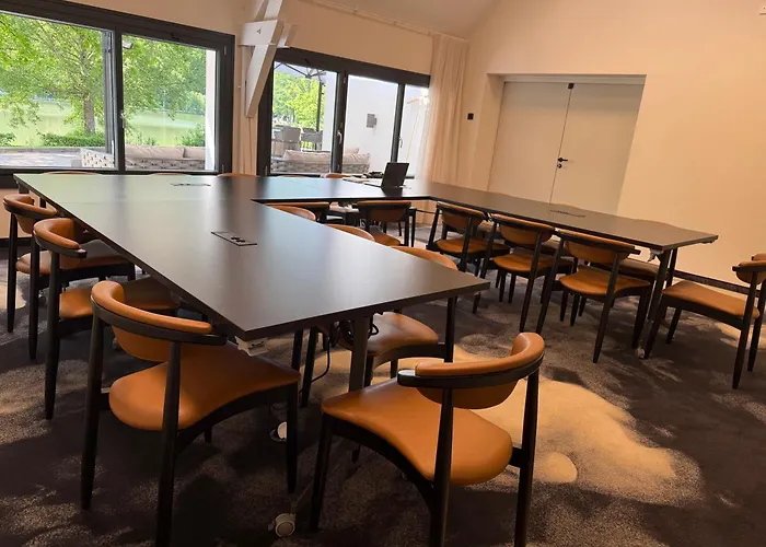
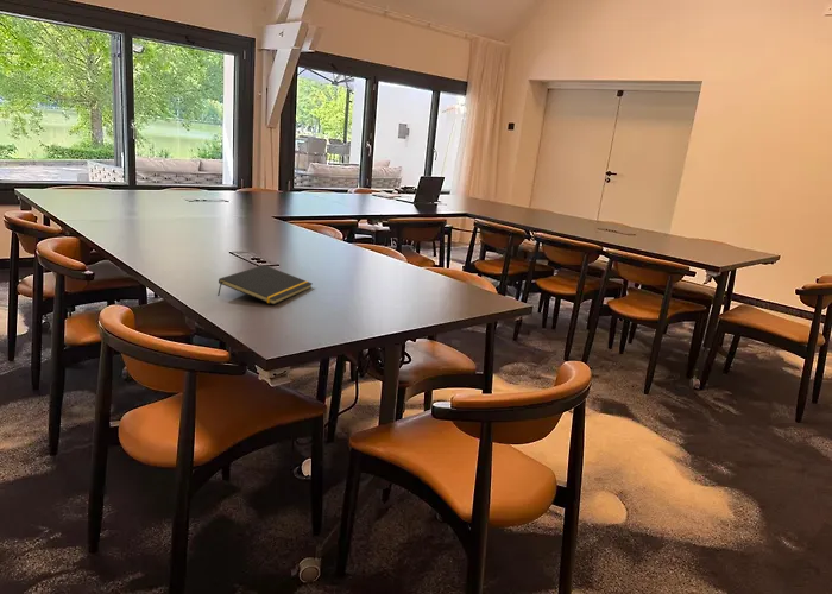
+ notepad (267, 283)
